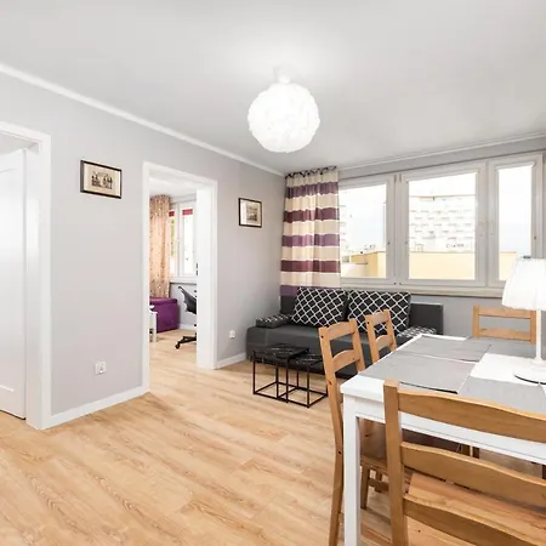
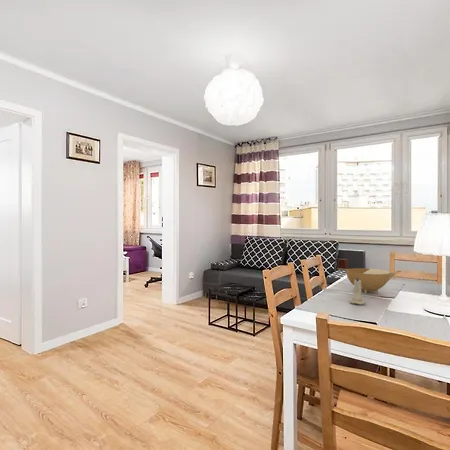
+ candle (357, 288)
+ bowl (365, 275)
